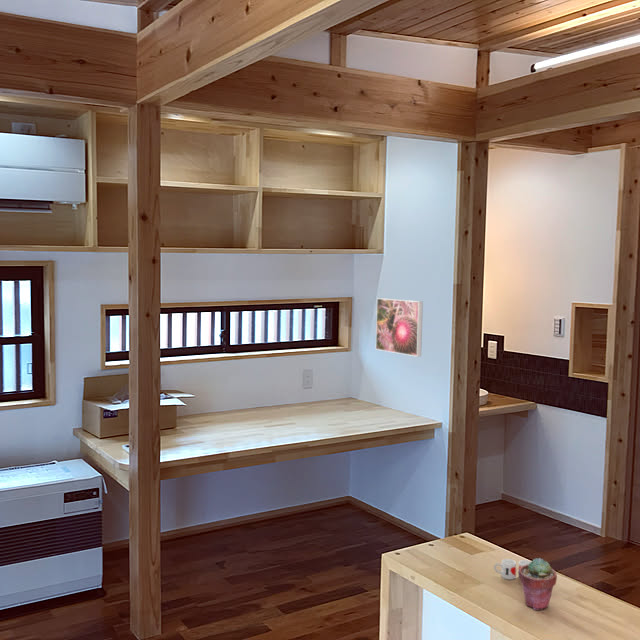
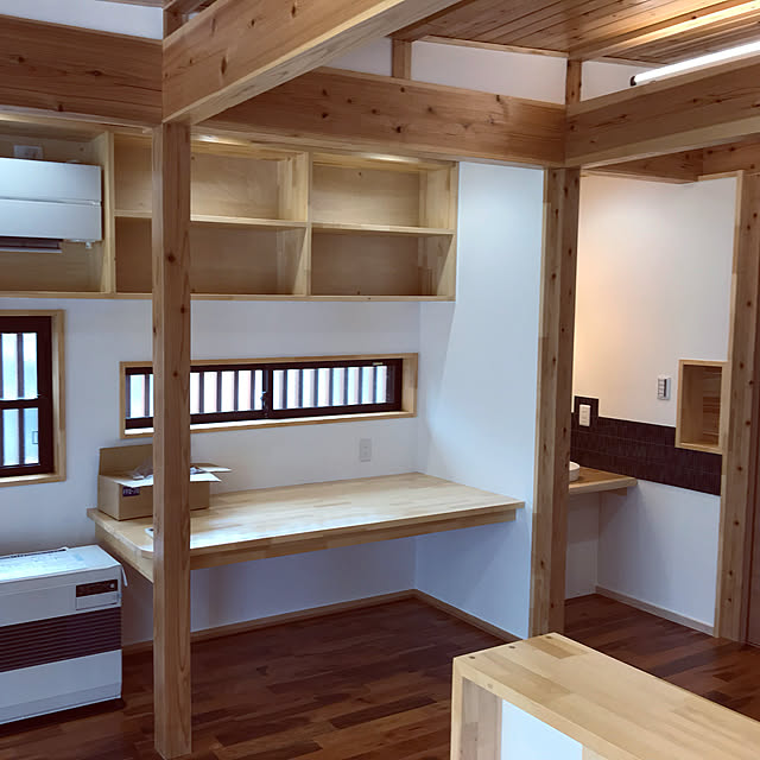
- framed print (398, 326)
- potted succulent (537, 581)
- mug (515, 569)
